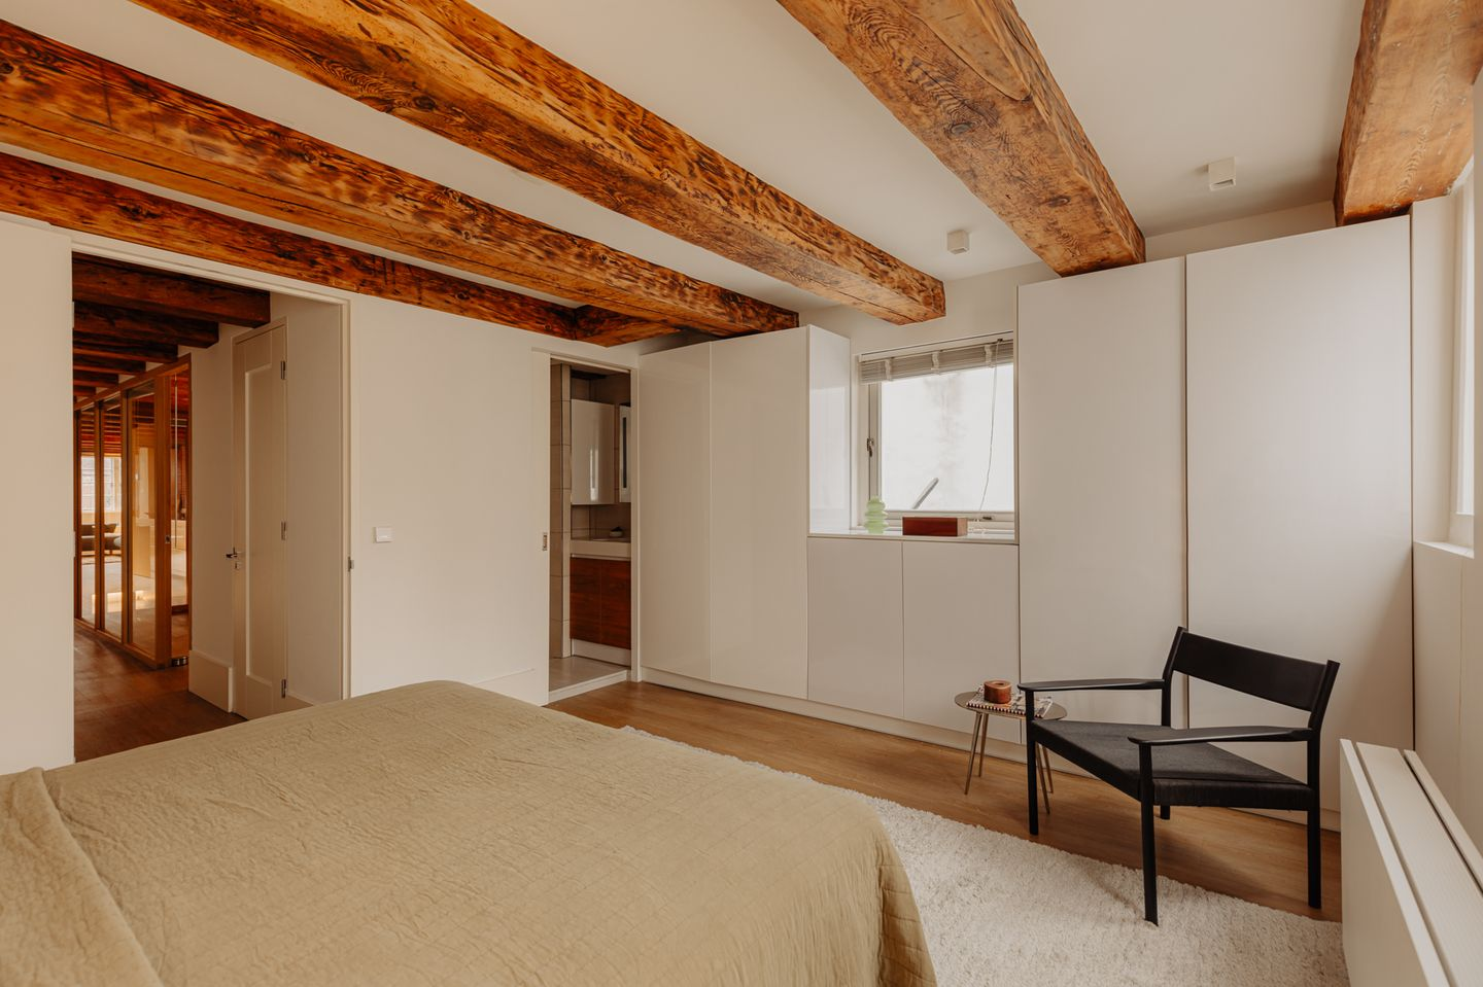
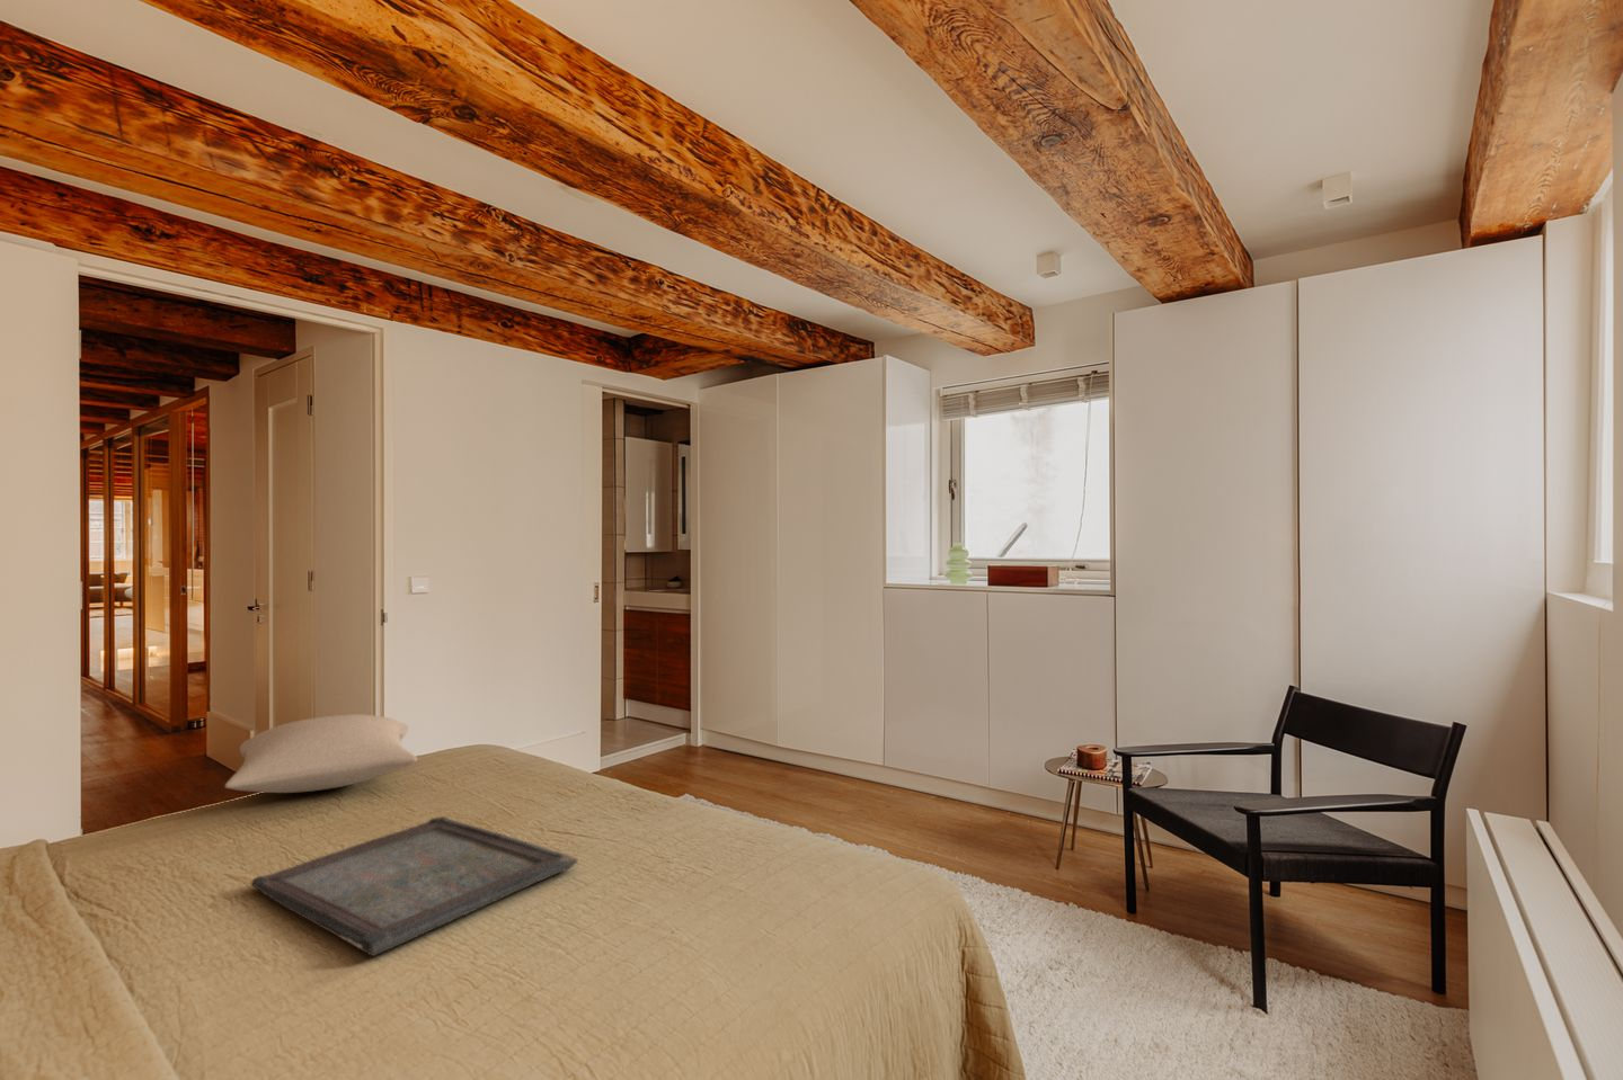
+ serving tray (418, 871)
+ pillow (327, 752)
